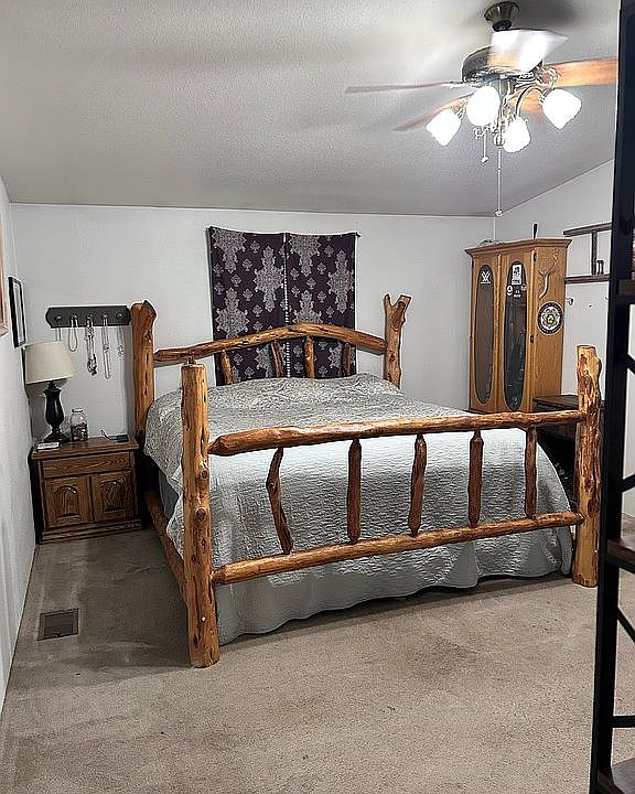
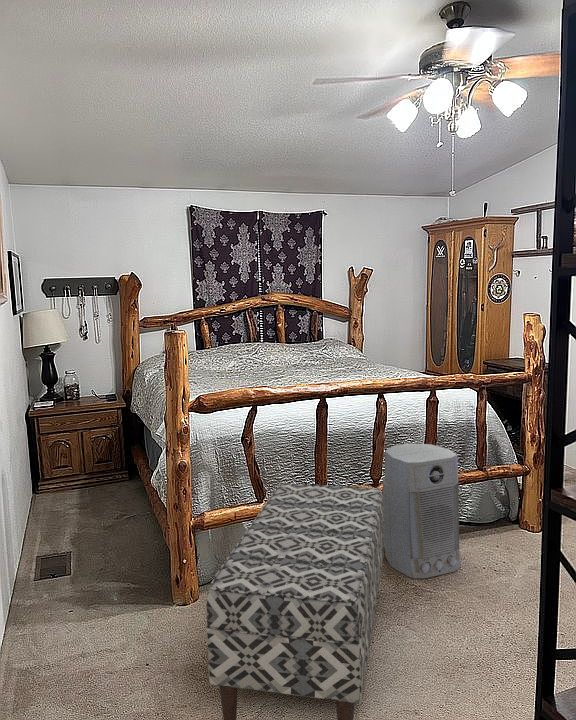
+ air purifier (418, 506)
+ bench (311, 588)
